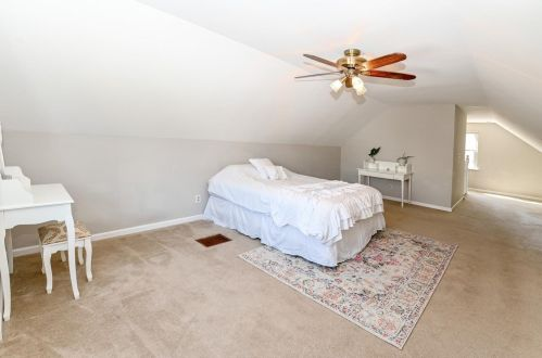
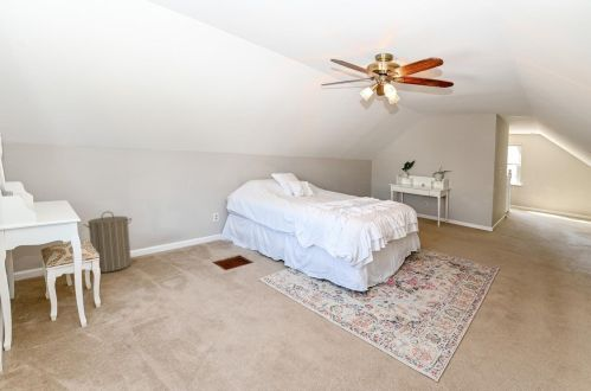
+ laundry hamper (110, 238)
